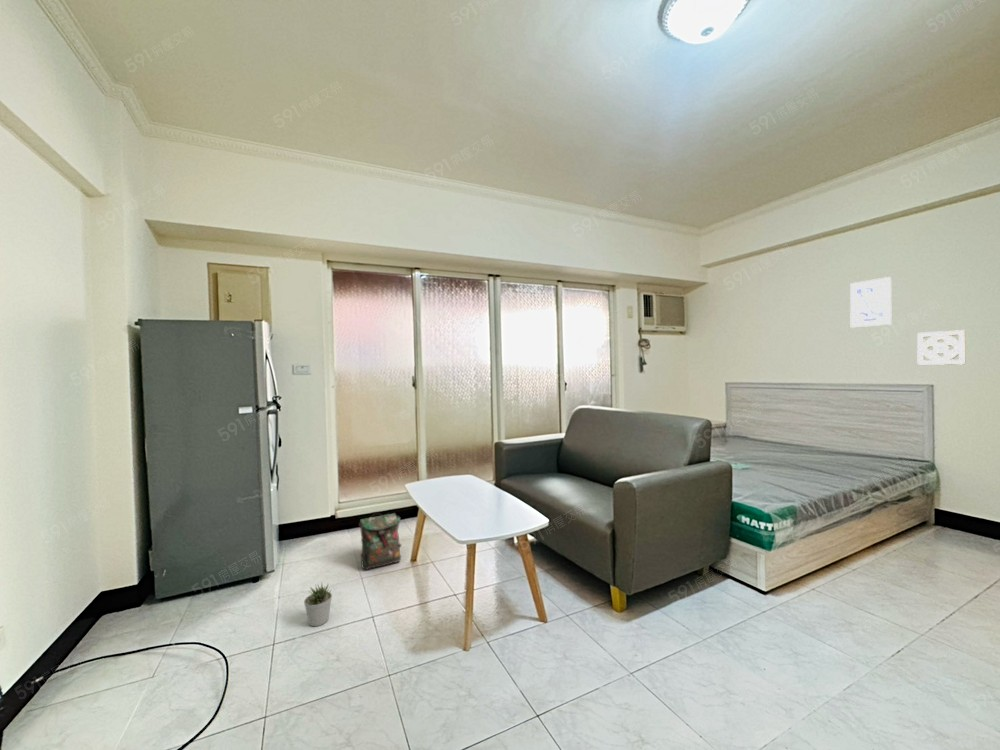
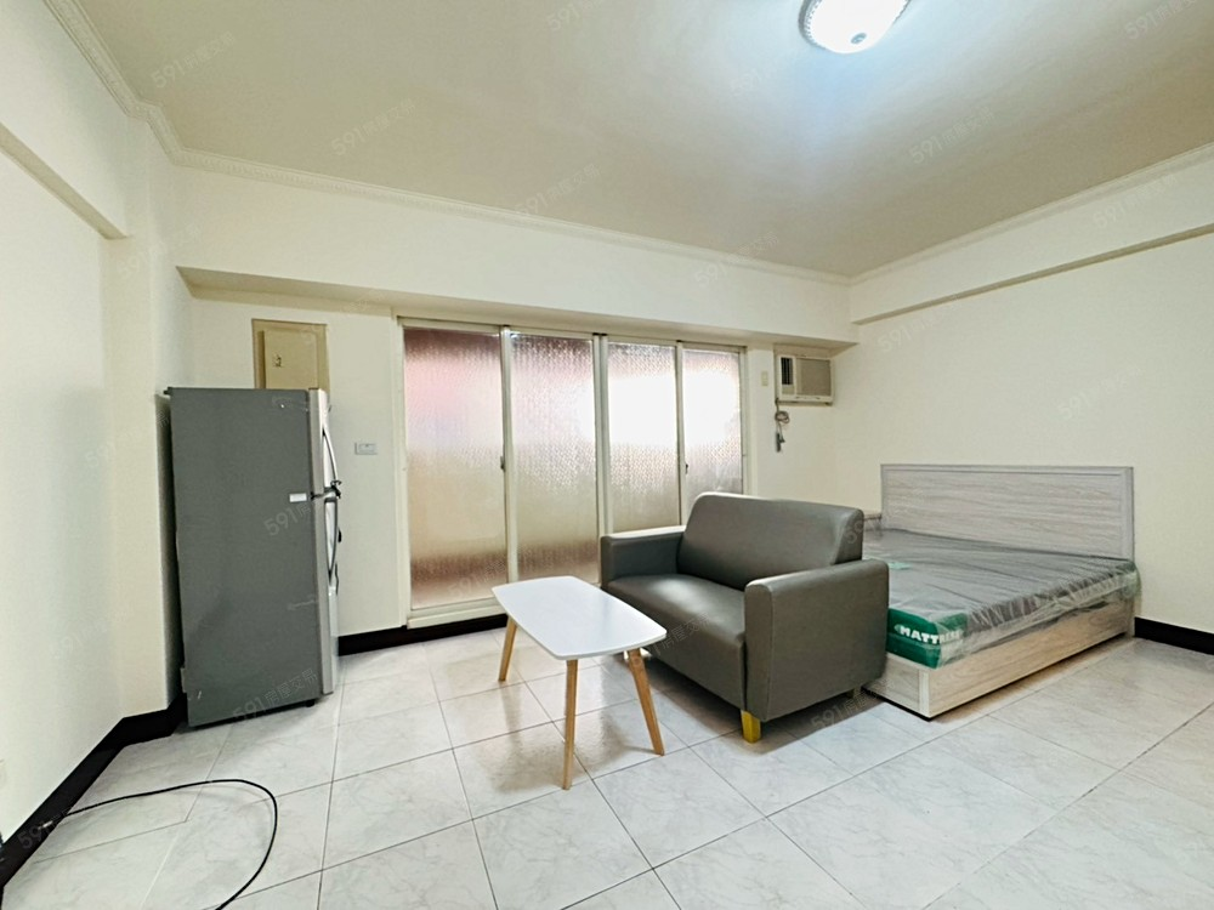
- wall ornament (940, 347)
- wall art (870, 303)
- backpack (380, 535)
- potted plant (317, 602)
